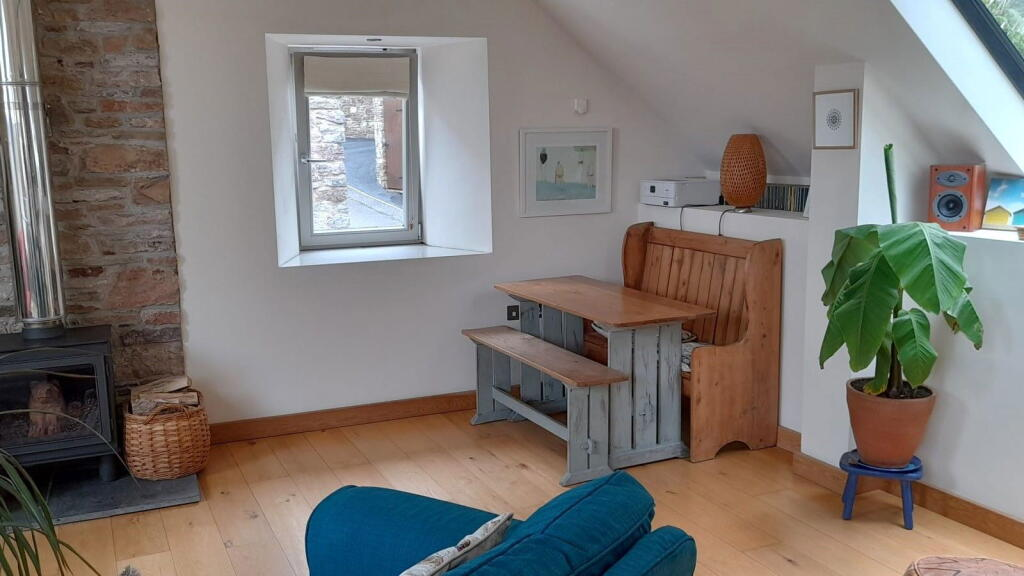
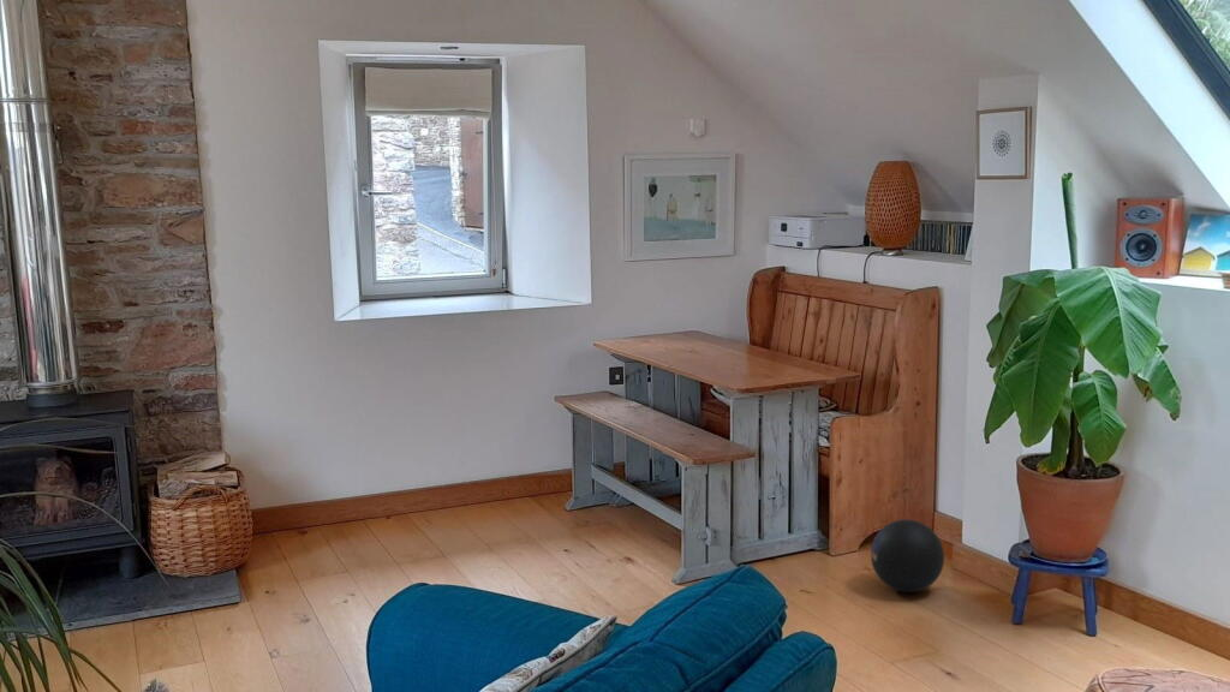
+ ball (907, 555)
